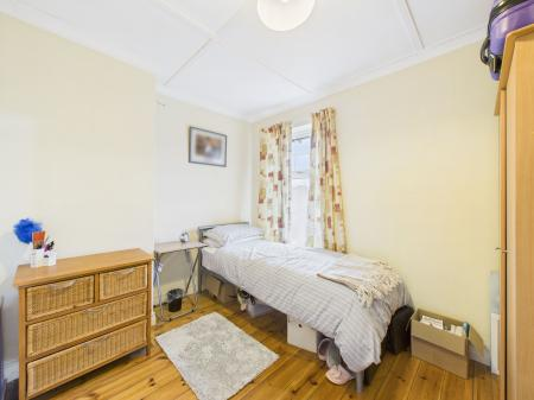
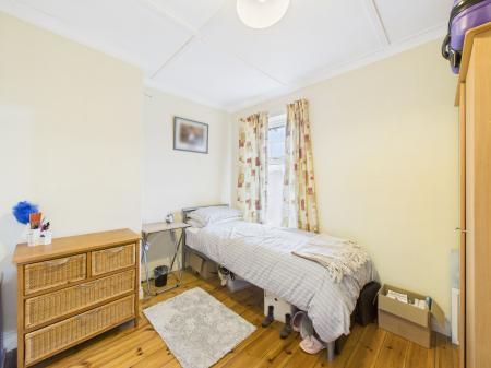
+ boots (273, 320)
